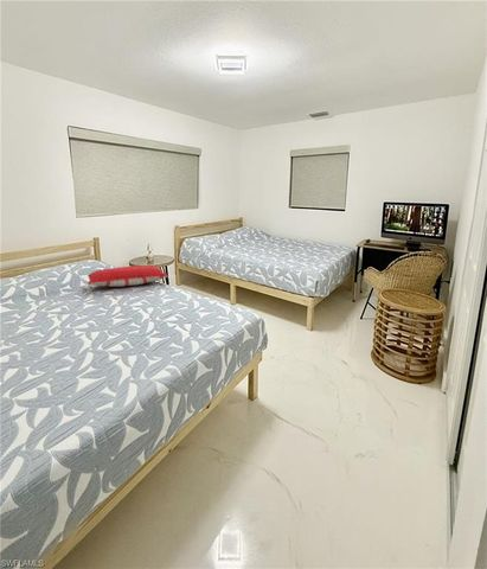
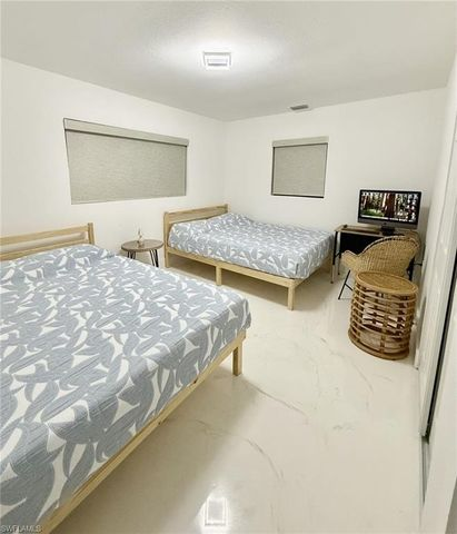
- pillow (127, 275)
